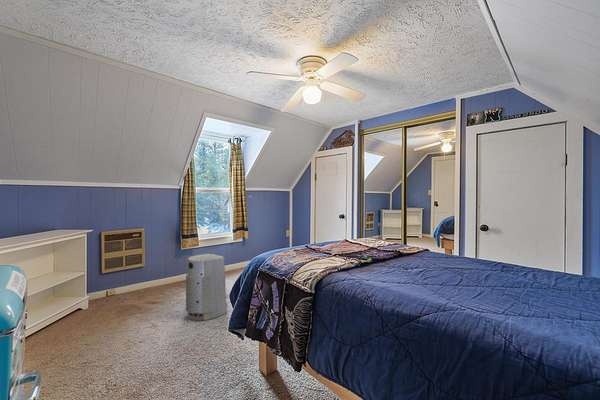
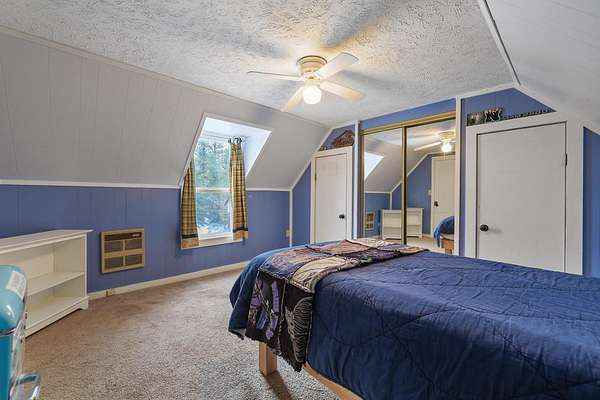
- air purifier (205, 285)
